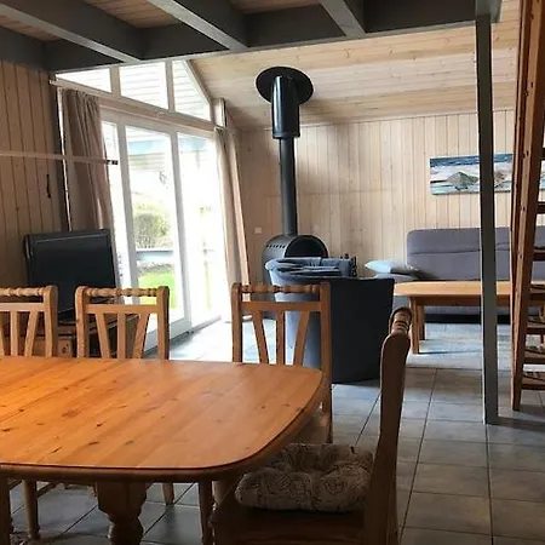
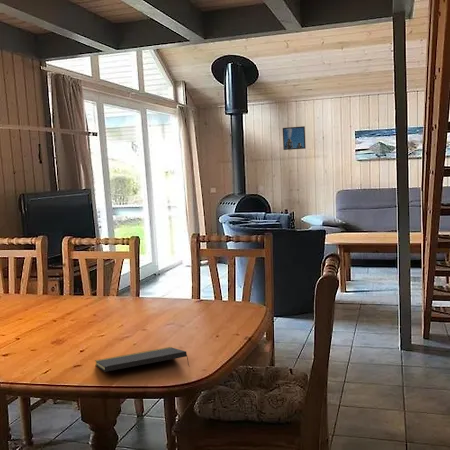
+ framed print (294, 138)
+ notepad (139, 358)
